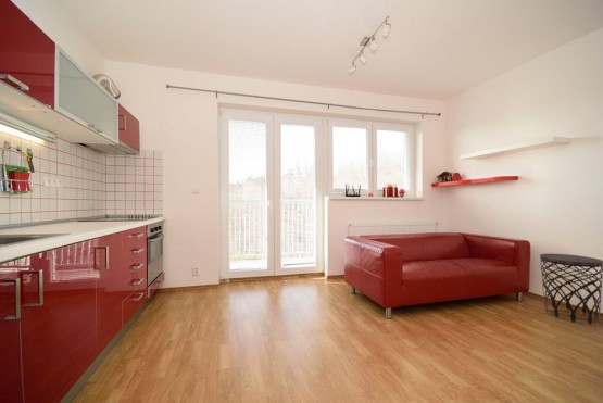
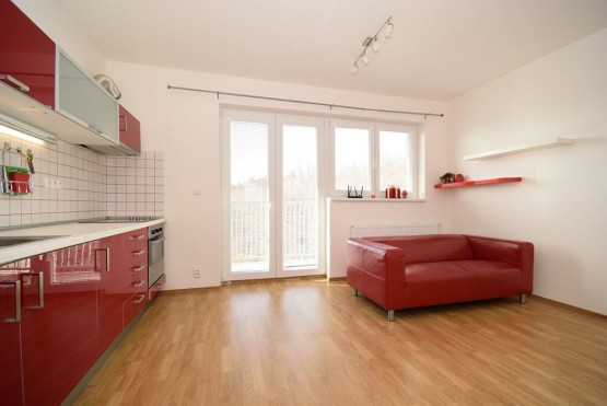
- side table (570, 285)
